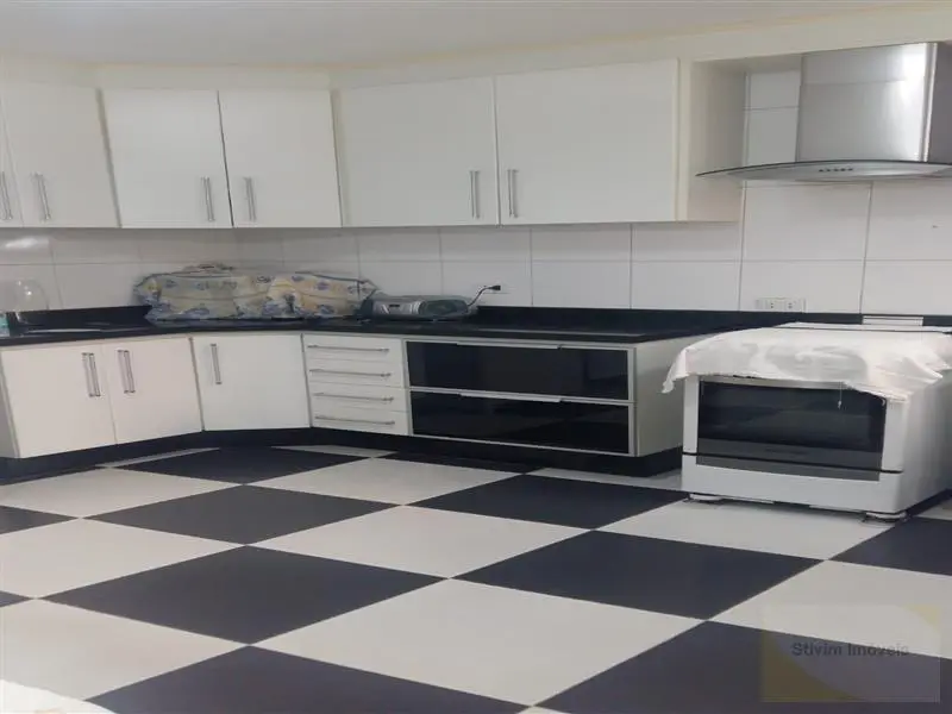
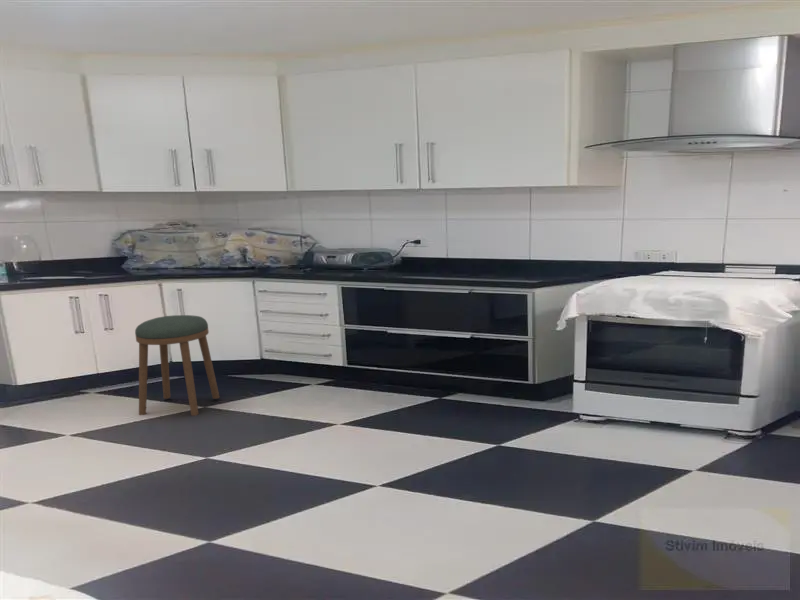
+ stool (182, 361)
